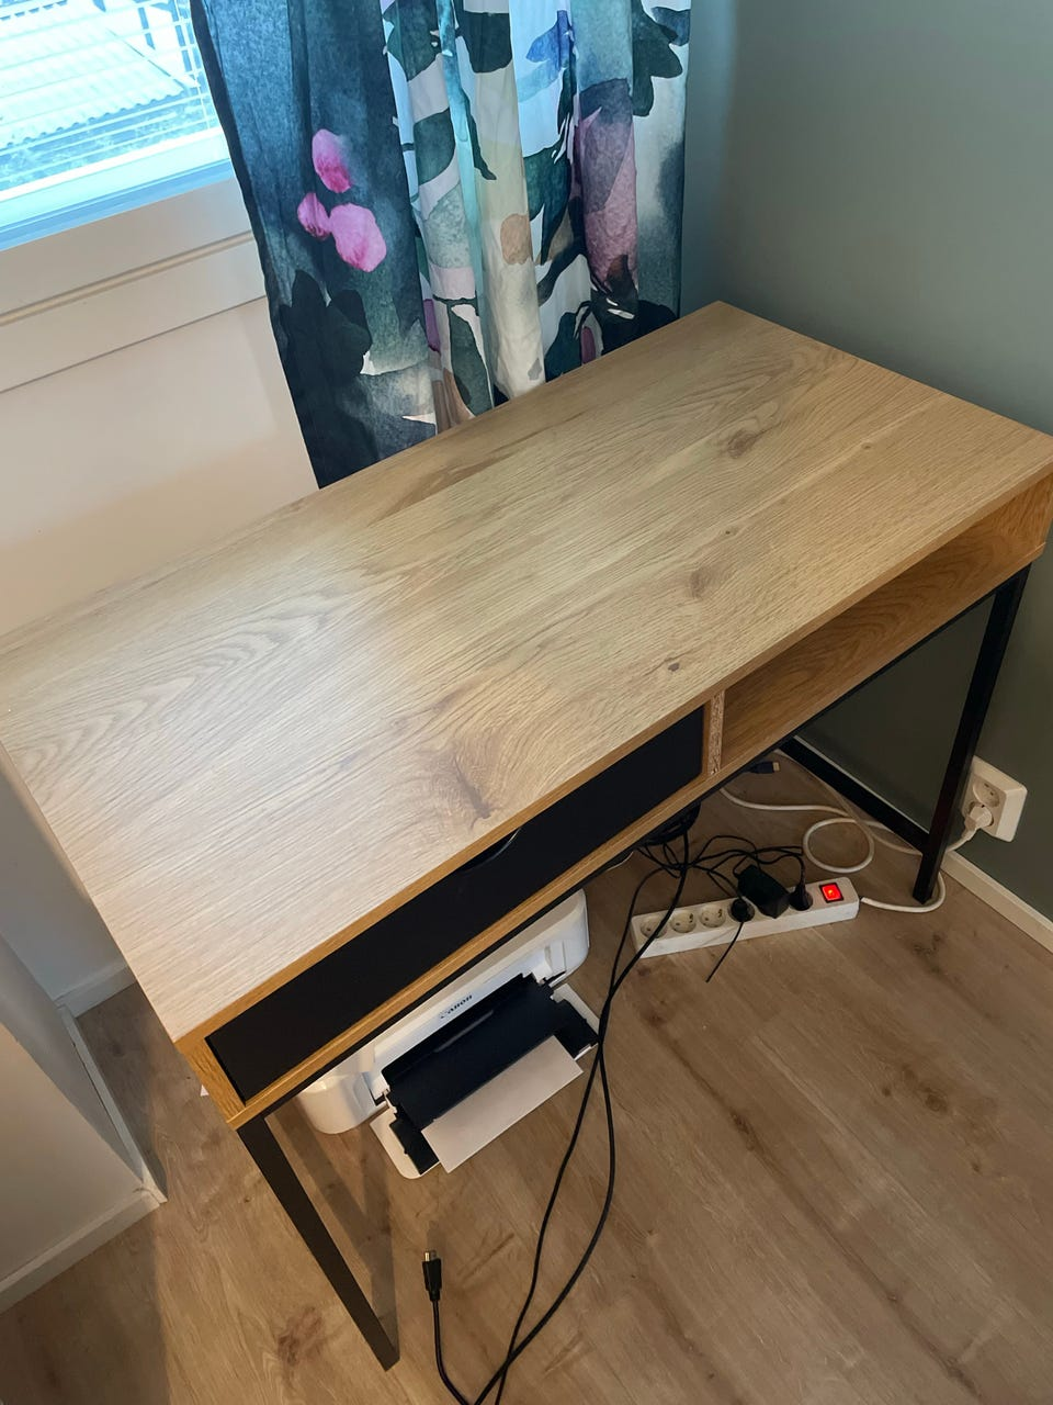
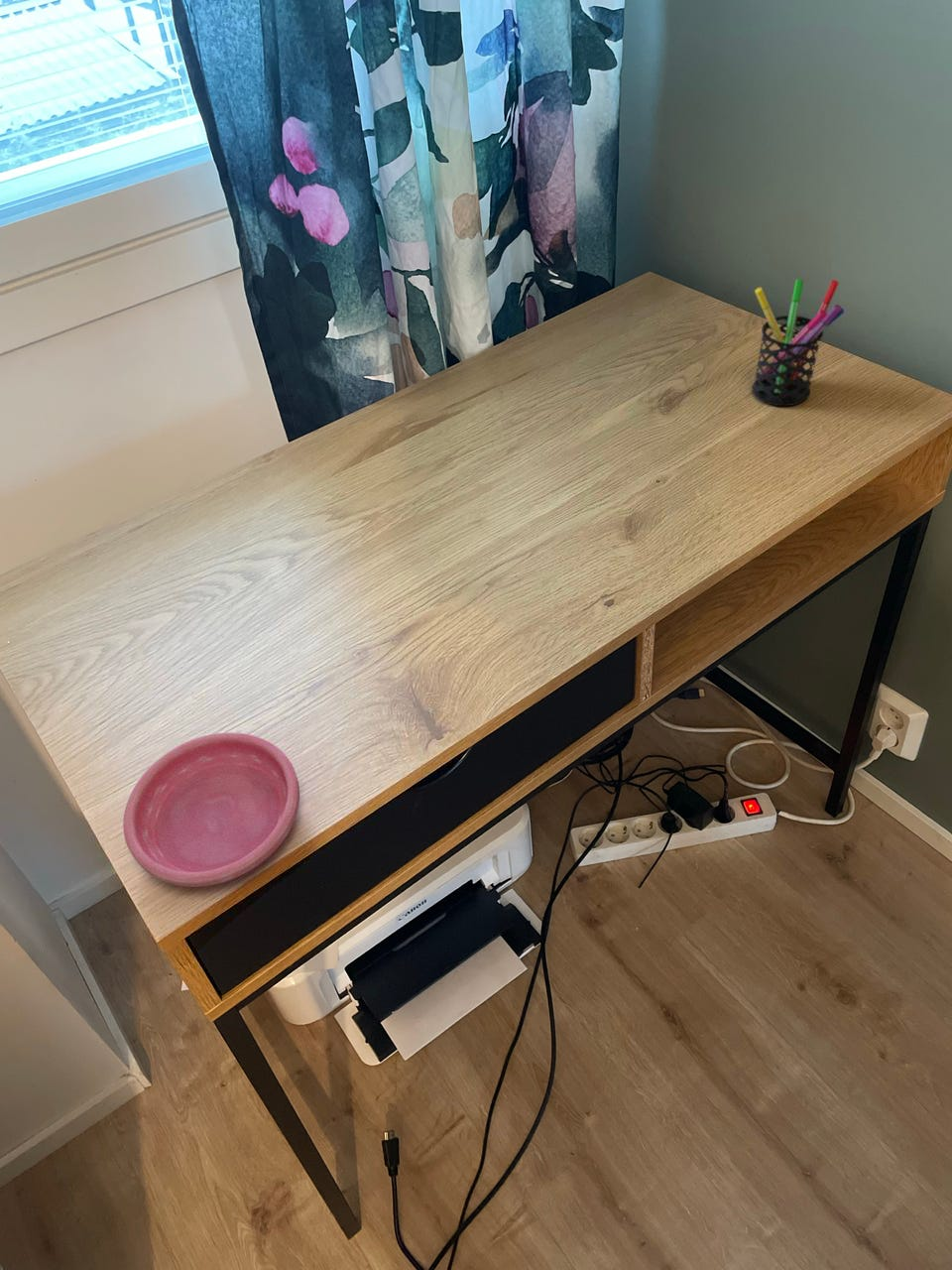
+ pen holder (794, 334)
+ saucer (215, 812)
